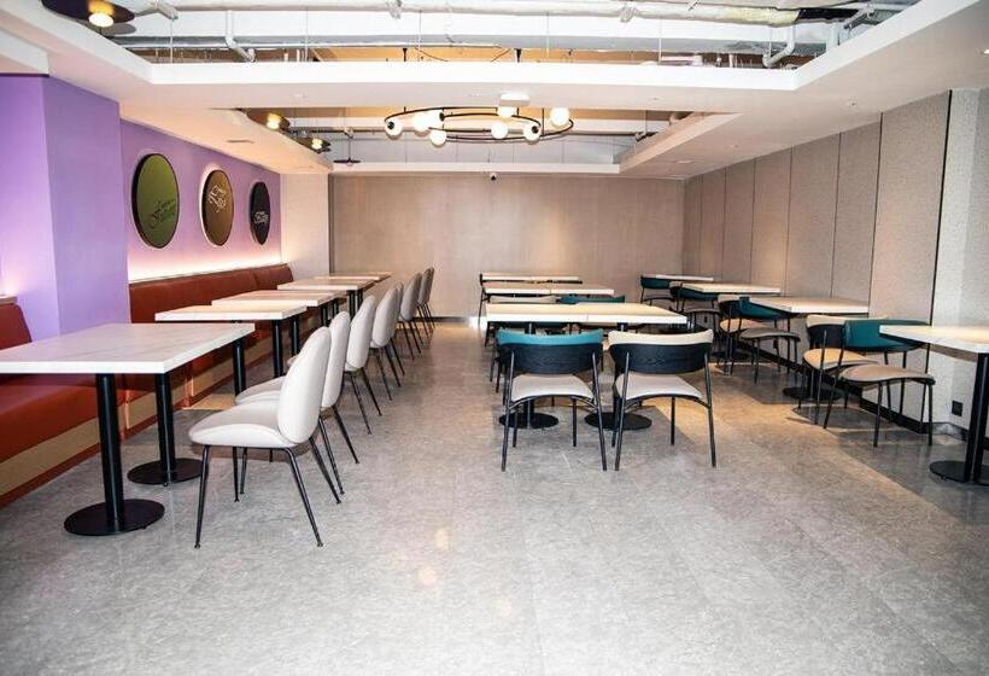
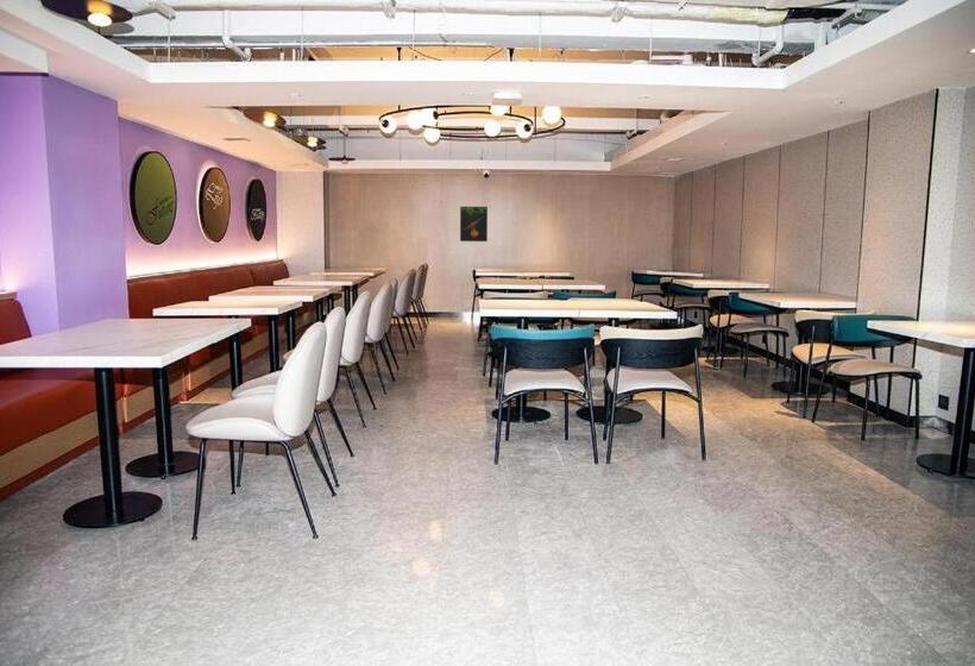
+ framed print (473, 224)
